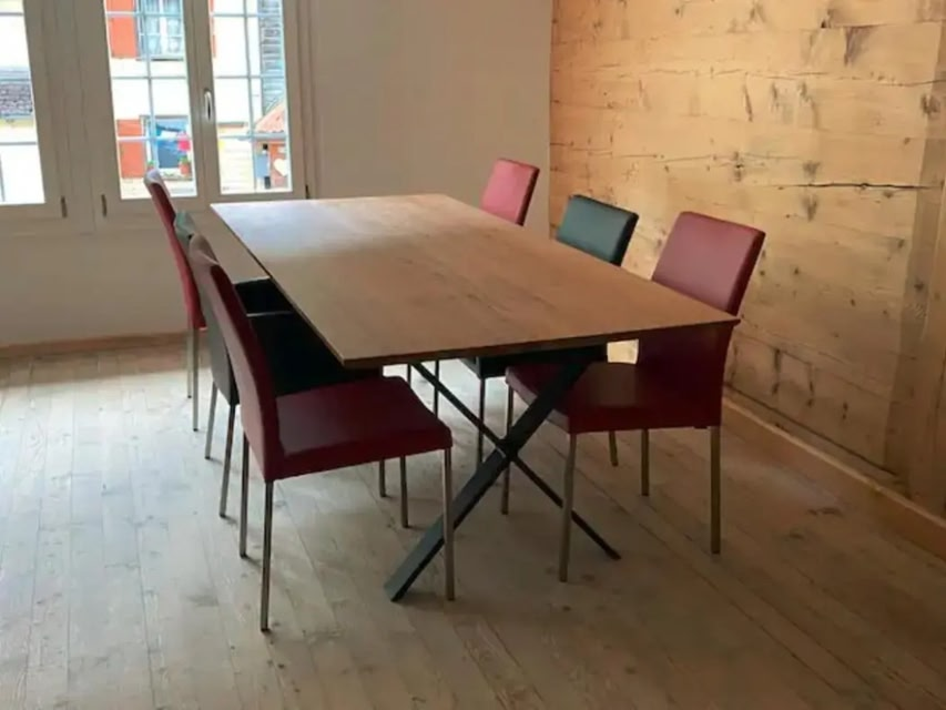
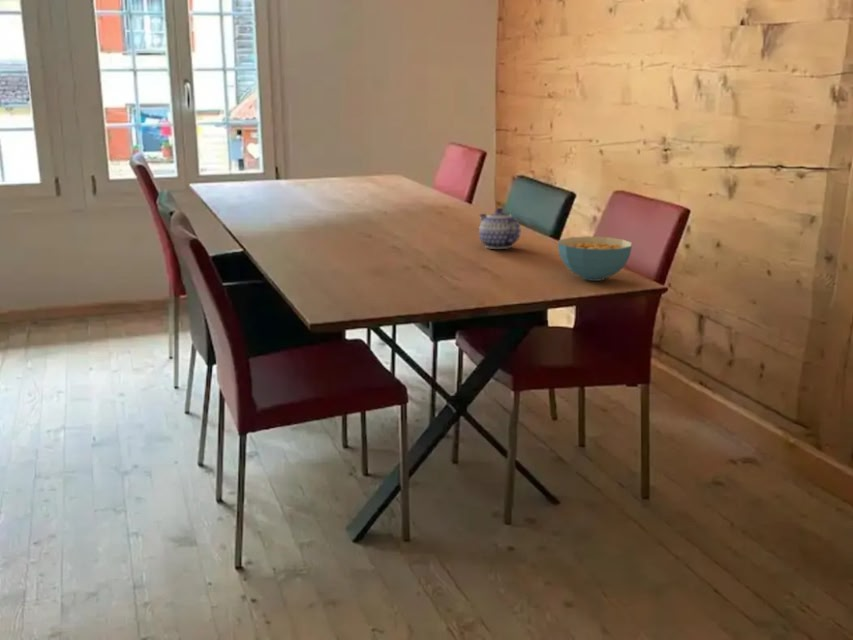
+ teapot (498, 227)
+ cereal bowl (594, 260)
